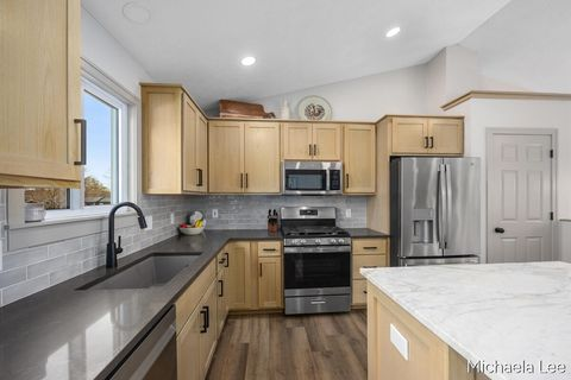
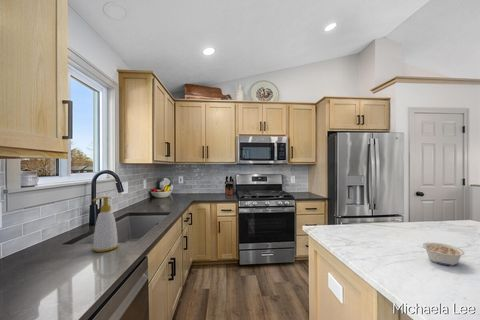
+ legume (442, 253)
+ soap bottle (105, 222)
